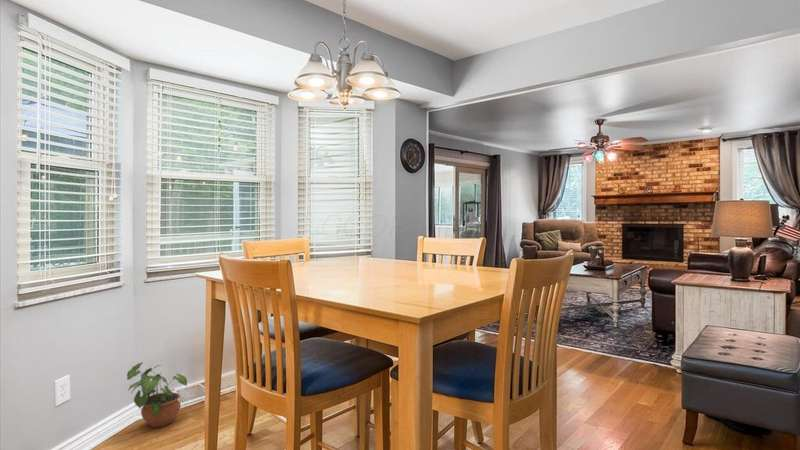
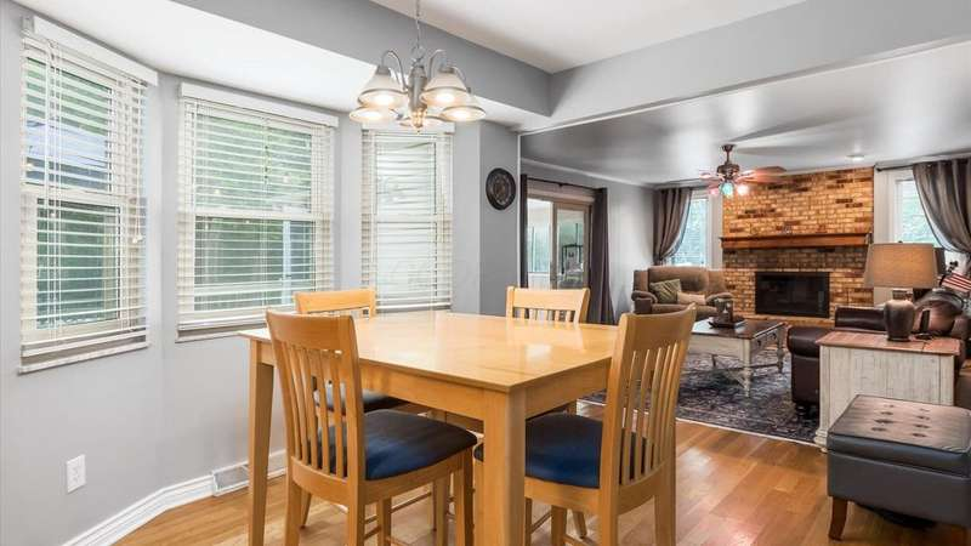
- potted plant (152, 392)
